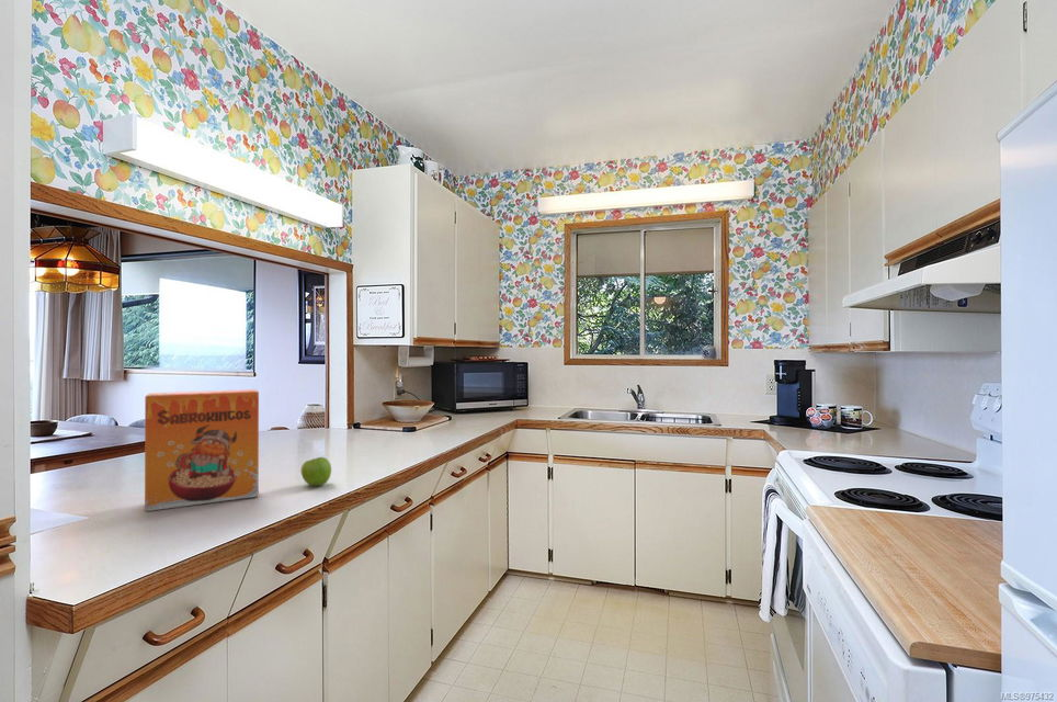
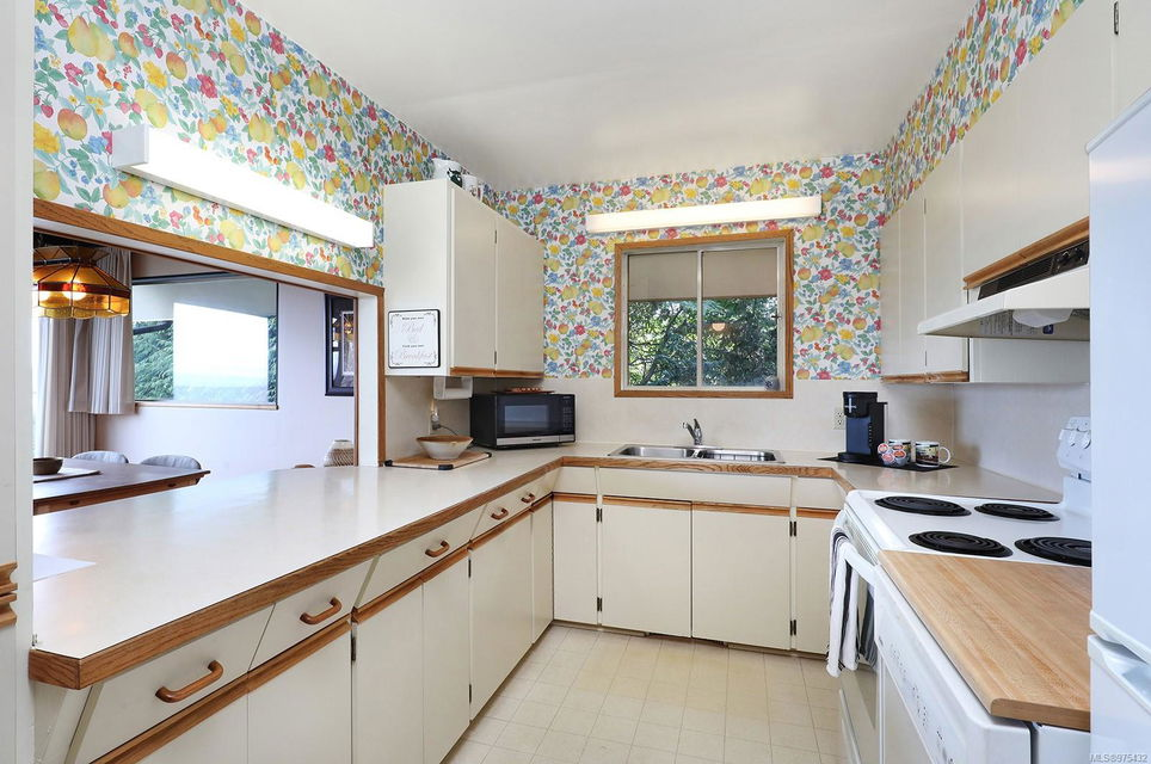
- cereal box (204, 445)
- fruit (316, 471)
